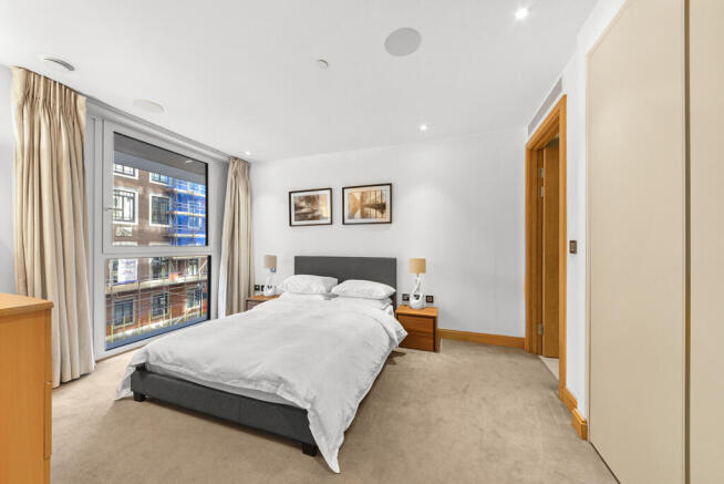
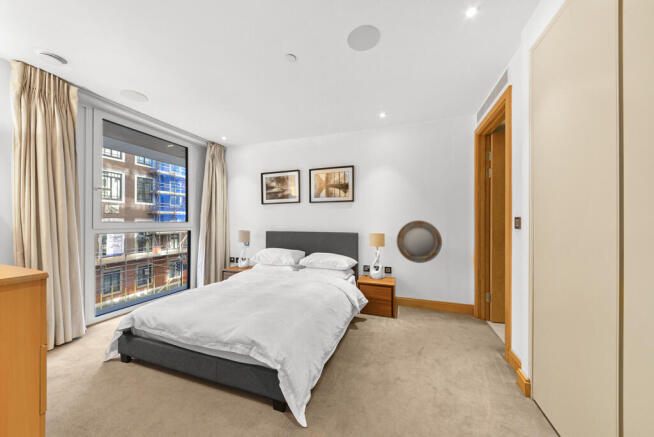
+ home mirror (418, 241)
